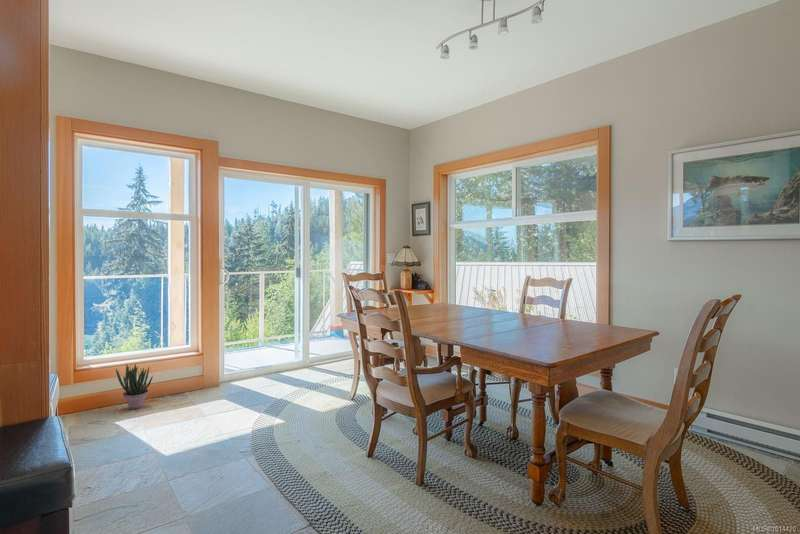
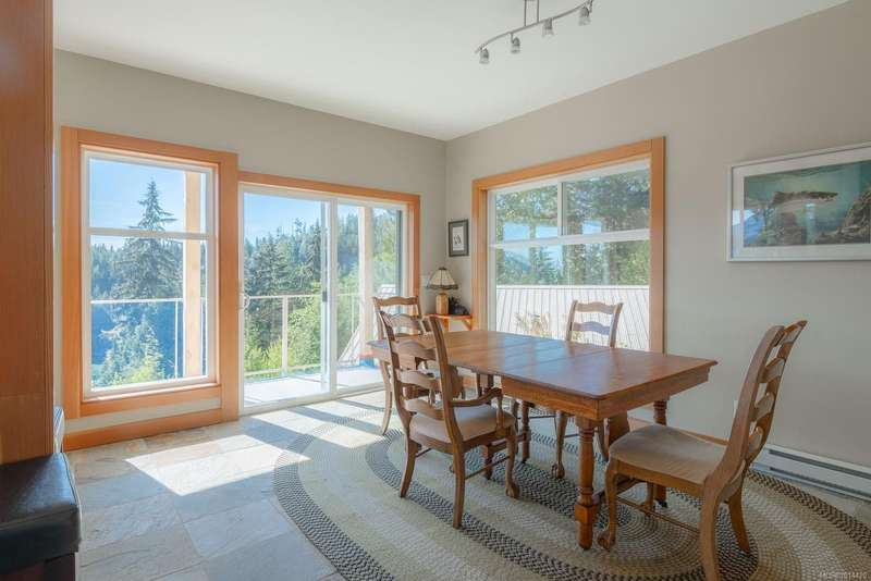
- potted plant (134, 385)
